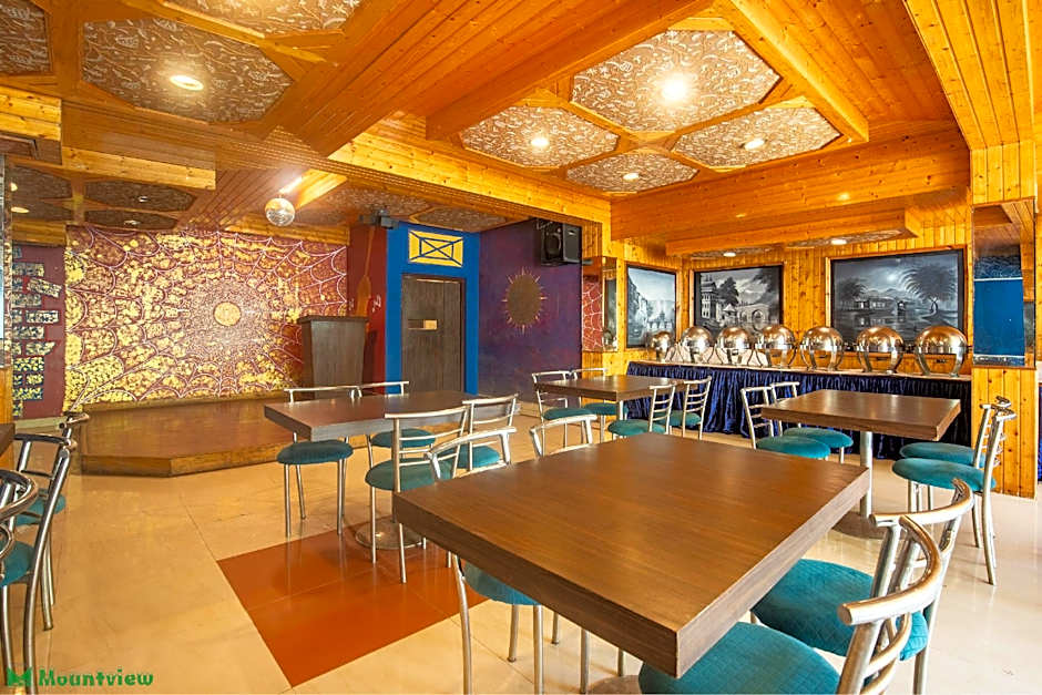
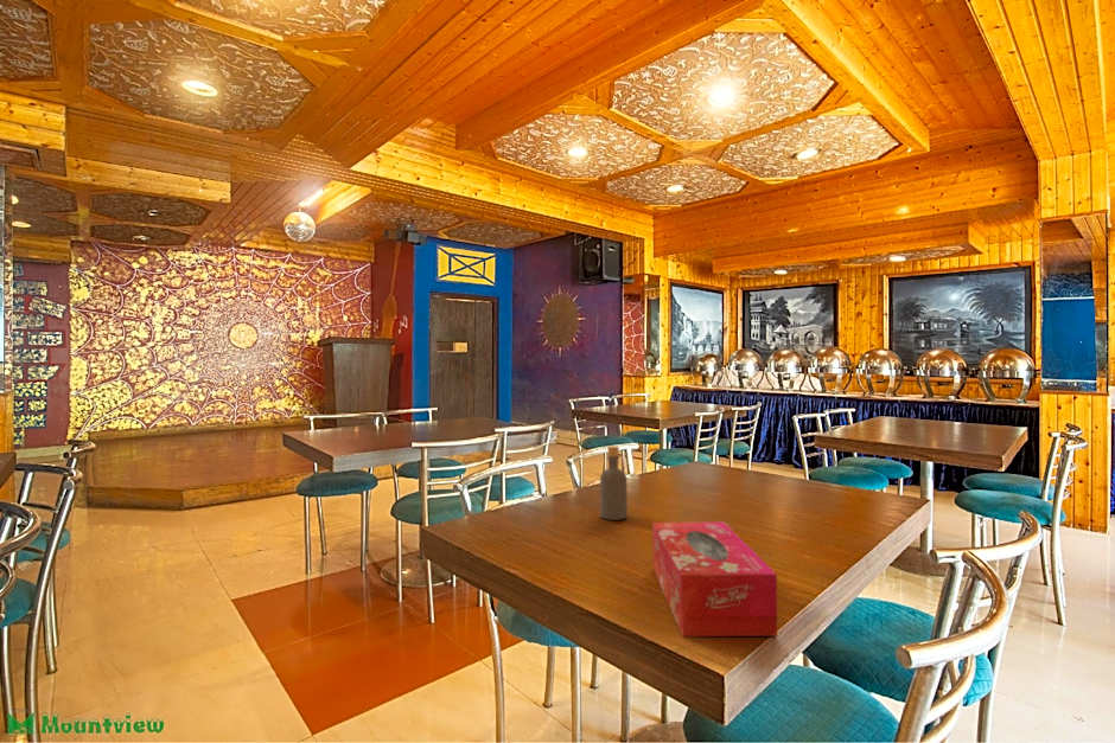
+ tissue box (706, 570)
+ bottle (613, 481)
